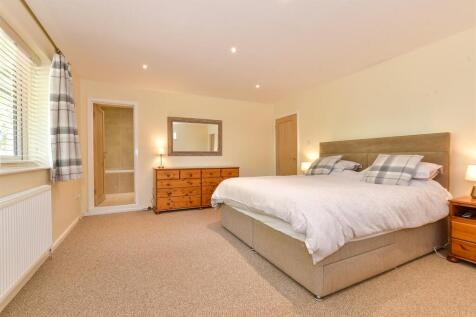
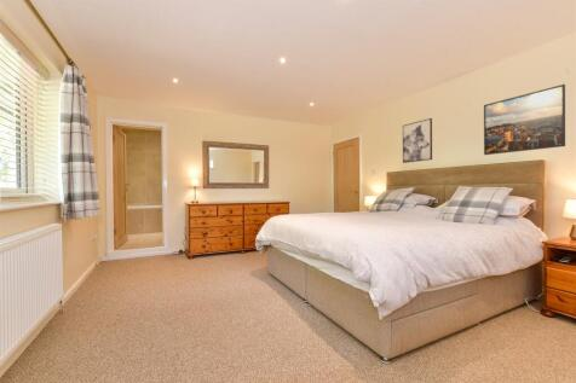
+ wall art (416, 141)
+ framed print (519, 123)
